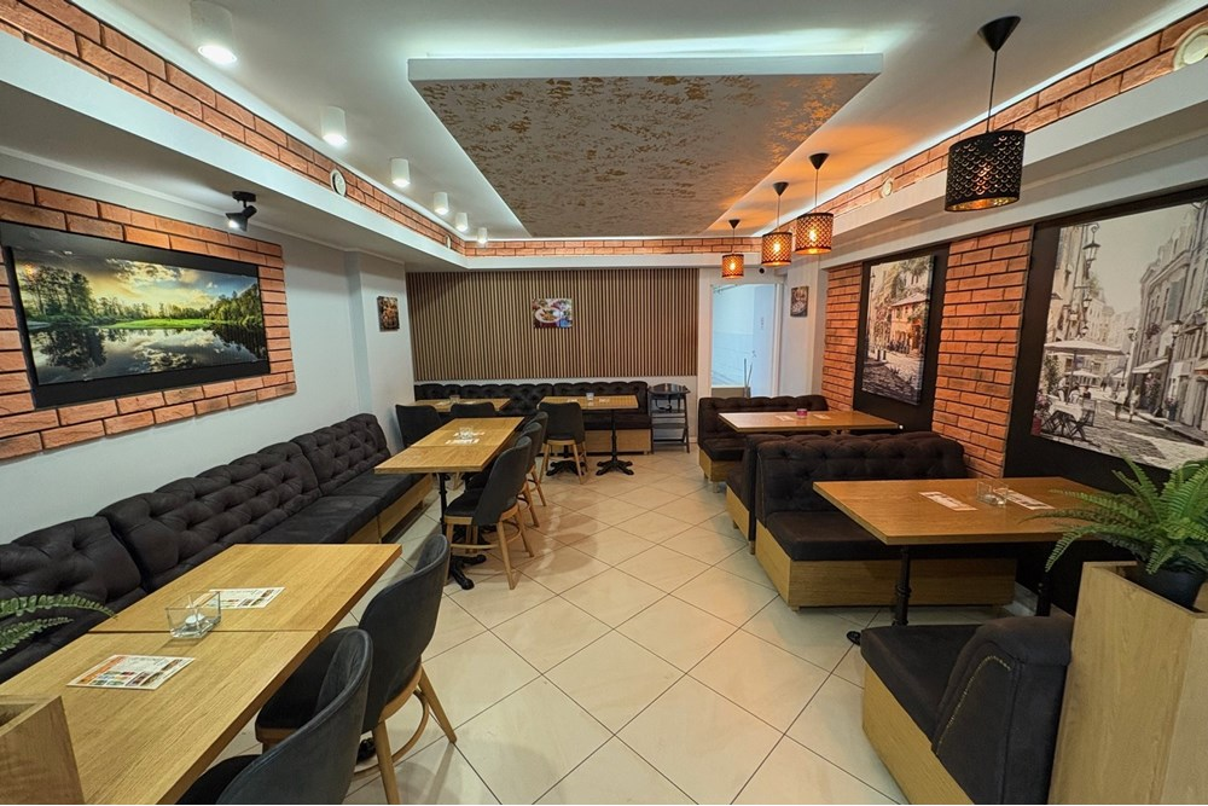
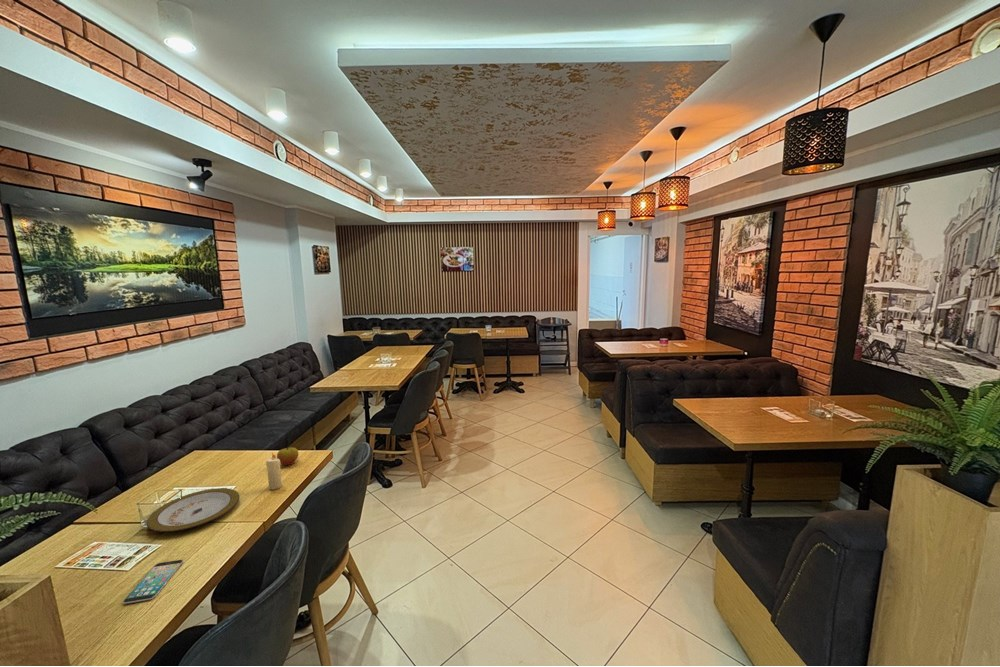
+ plate (196, 510)
+ smartphone (155, 580)
+ apple (287, 455)
+ candle (273, 469)
